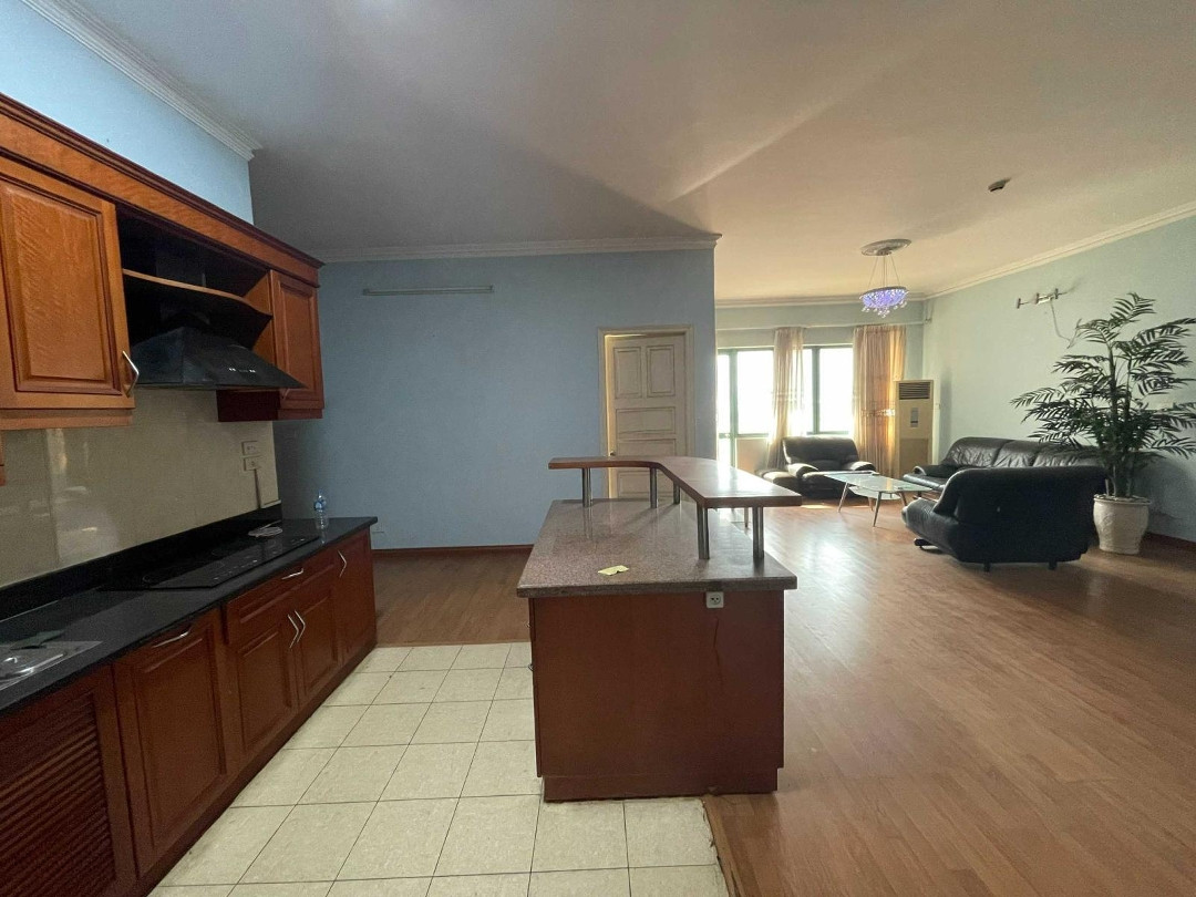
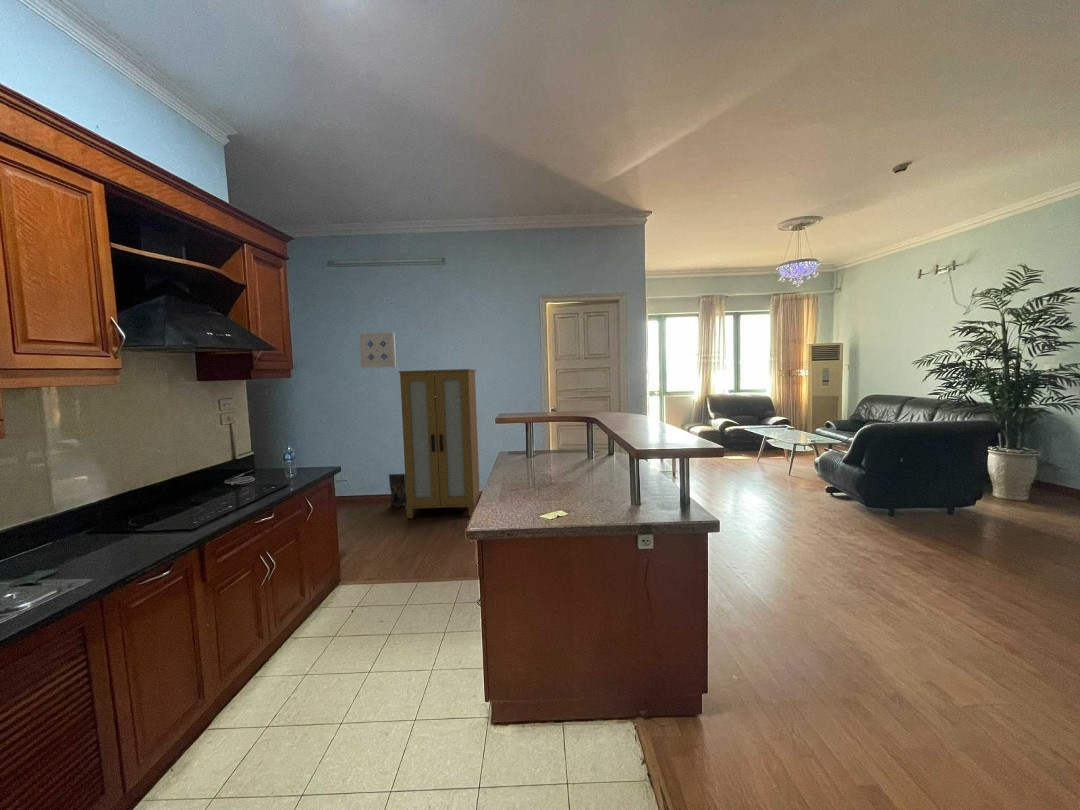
+ bag (400, 489)
+ wall art (377, 350)
+ cabinet (442, 440)
